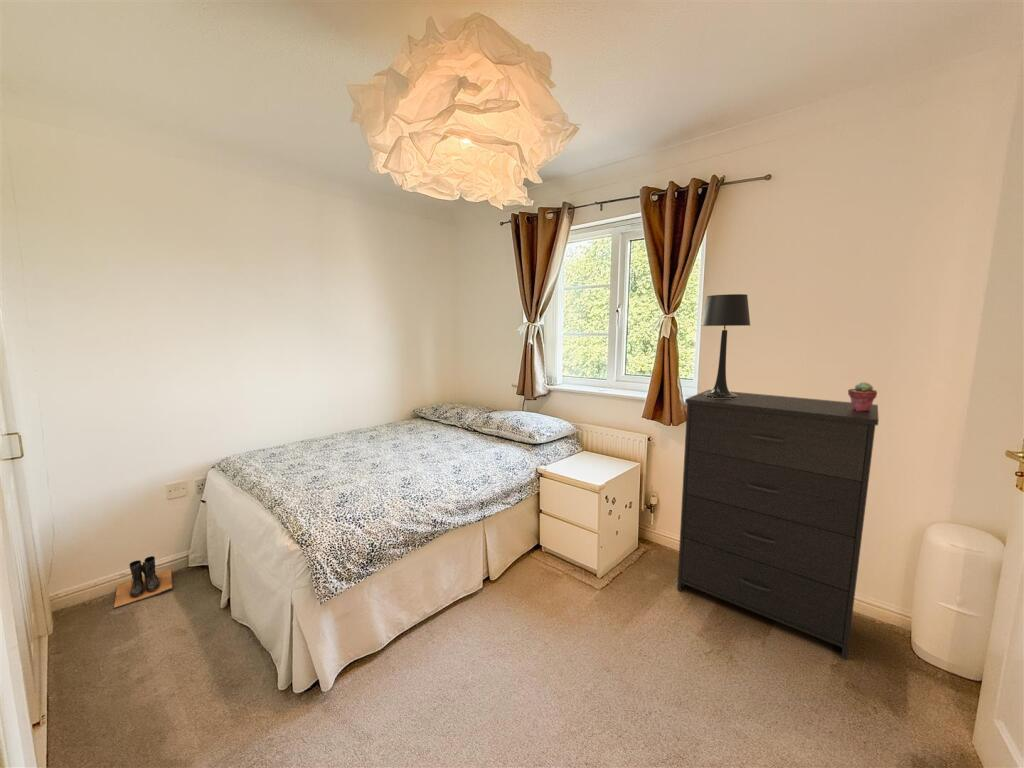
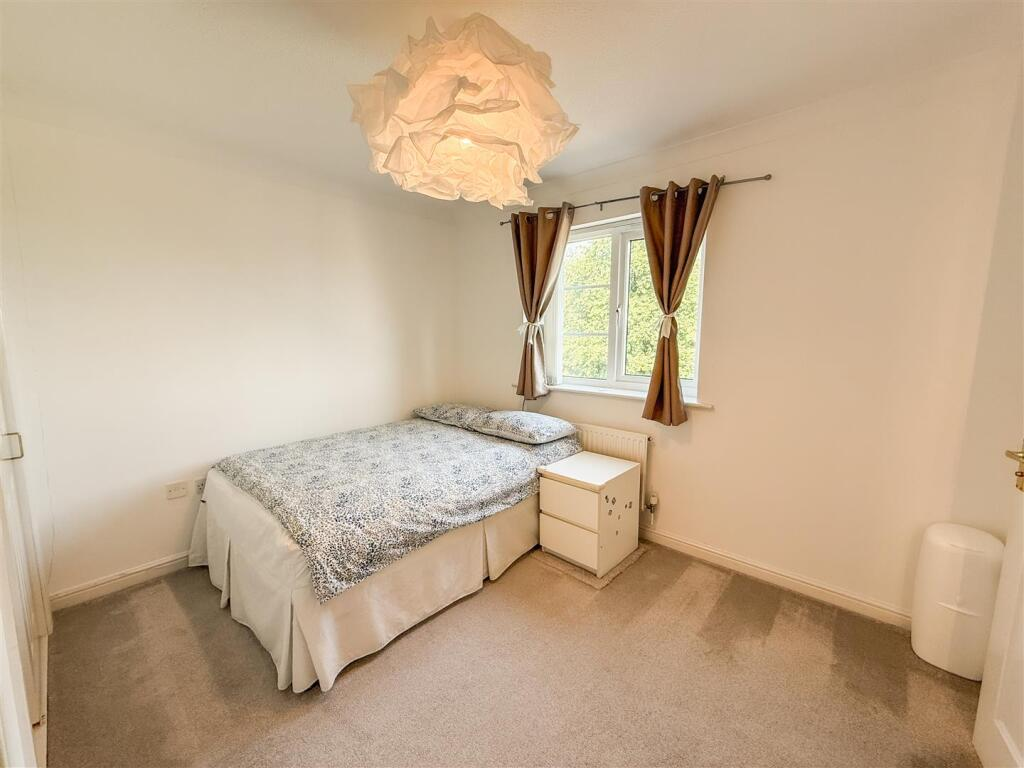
- potted succulent (862, 395)
- table lamp (723, 346)
- dresser (767, 505)
- boots (141, 576)
